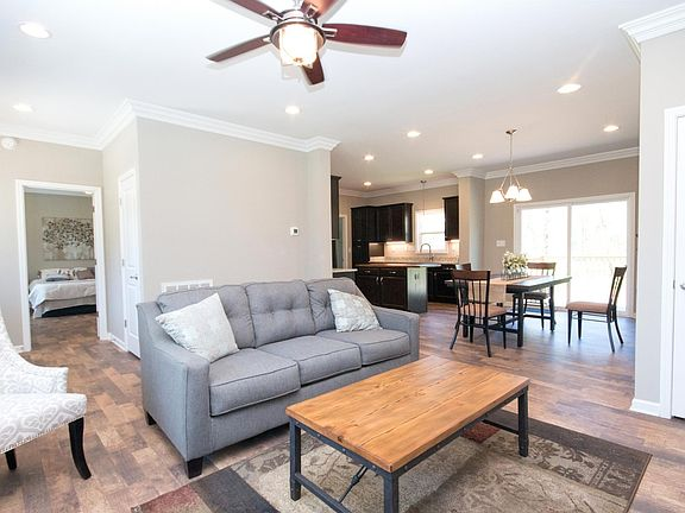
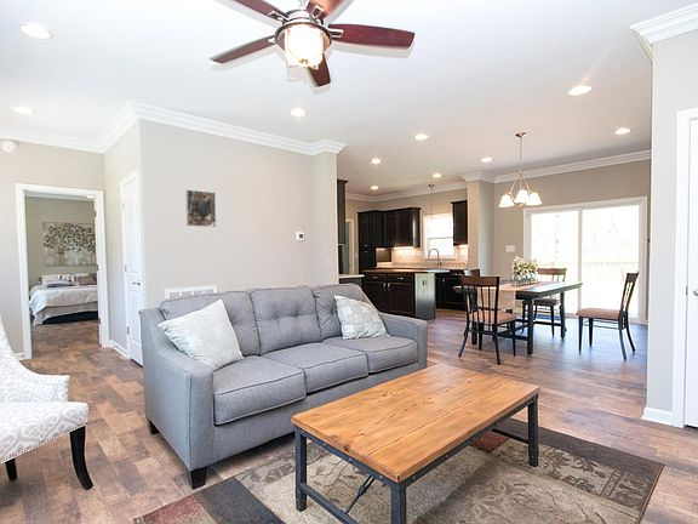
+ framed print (201, 209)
